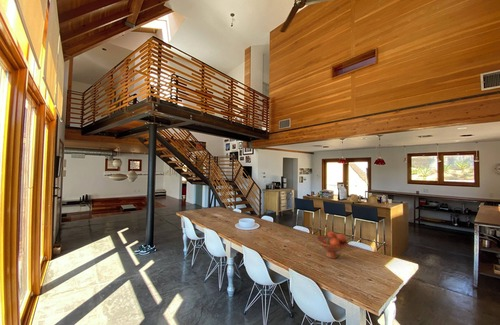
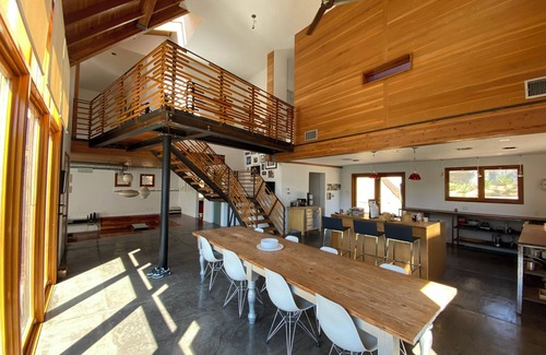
- fruit bowl (331, 245)
